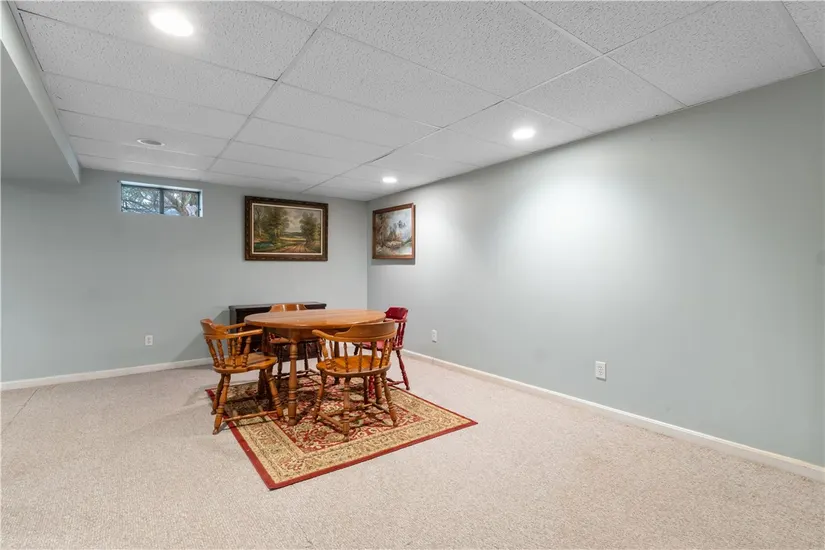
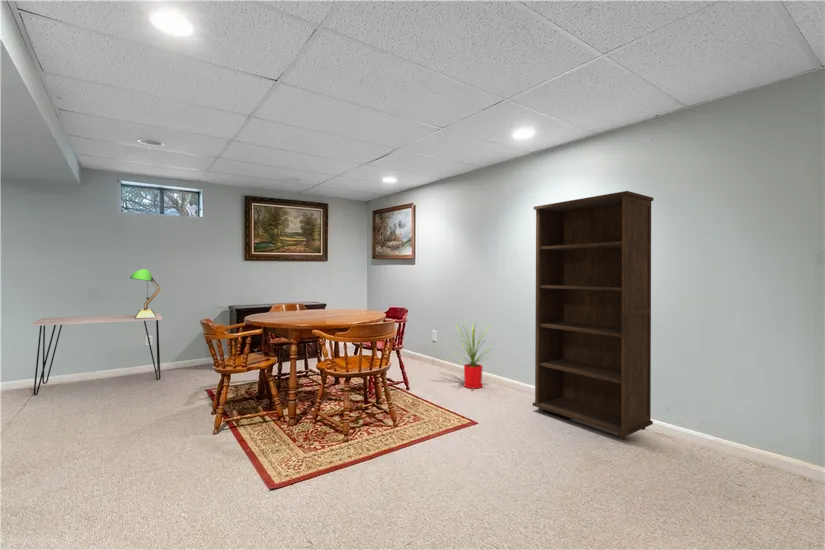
+ desk (103, 322)
+ house plant (473, 352)
+ table lamp (147, 292)
+ bookcase (589, 311)
